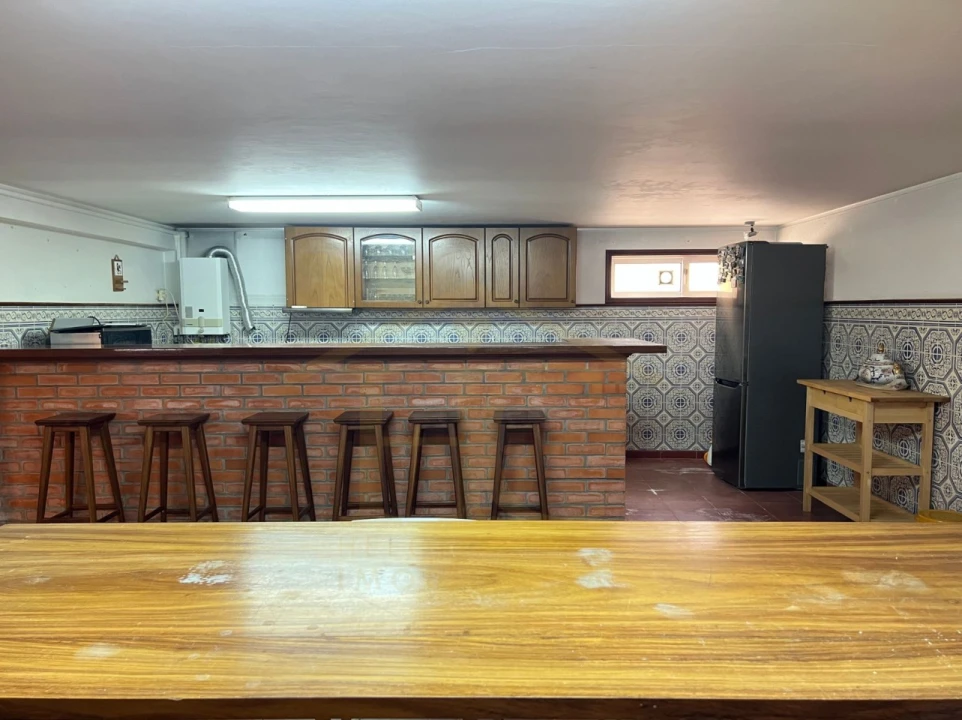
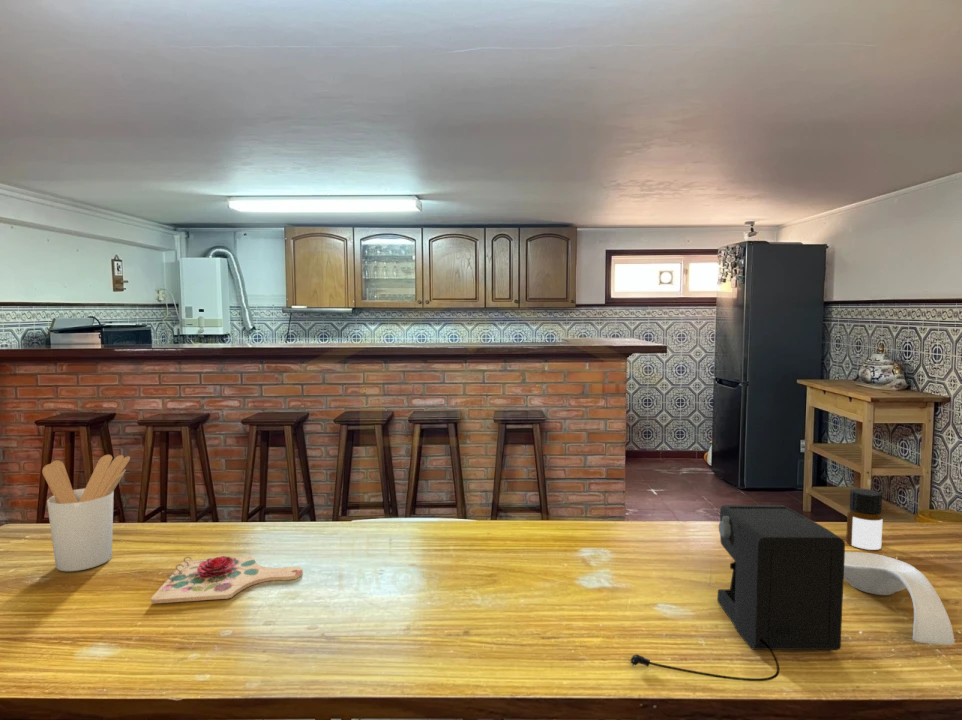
+ coffee maker (720, 589)
+ bottle (864, 518)
+ utensil holder (93, 507)
+ spoon rest (890, 580)
+ cutting board (236, 571)
